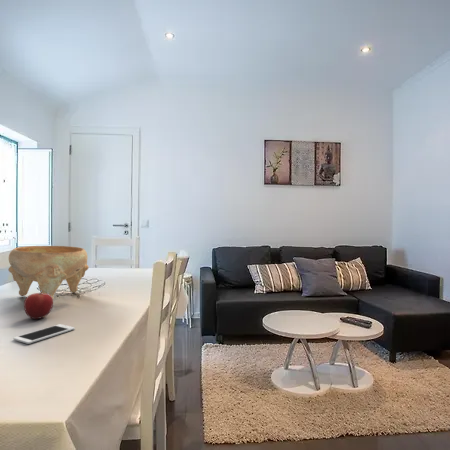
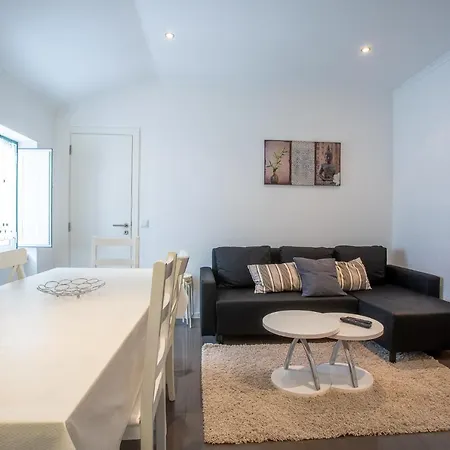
- decorative bowl (46, 272)
- cell phone (45, 333)
- fruit (38, 304)
